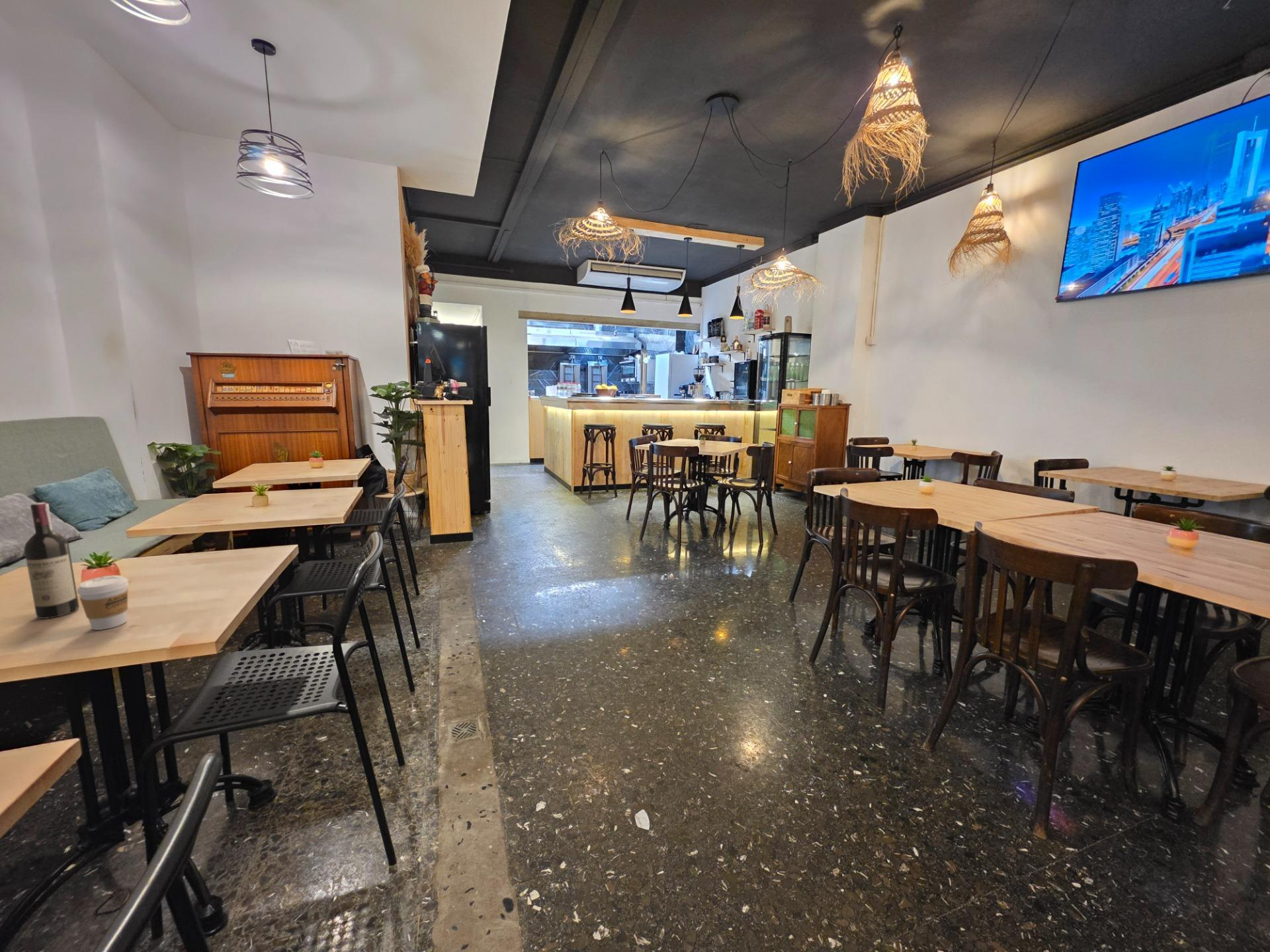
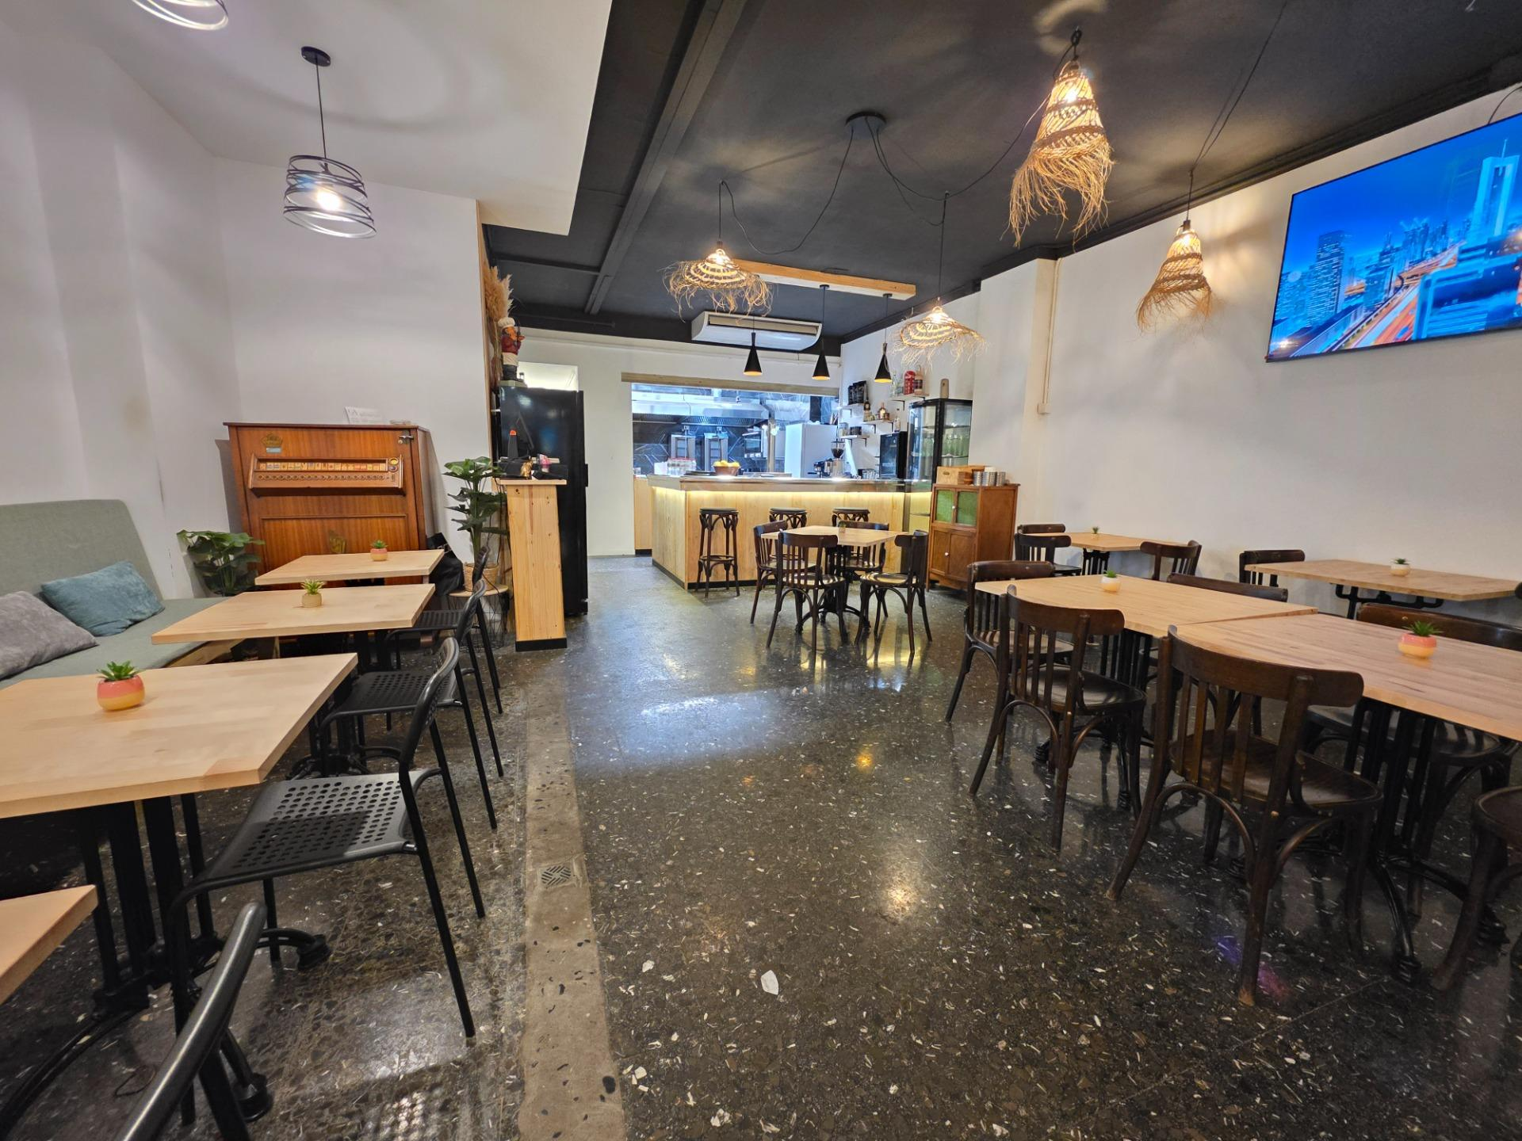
- coffee cup (106, 602)
- wine bottle (49, 559)
